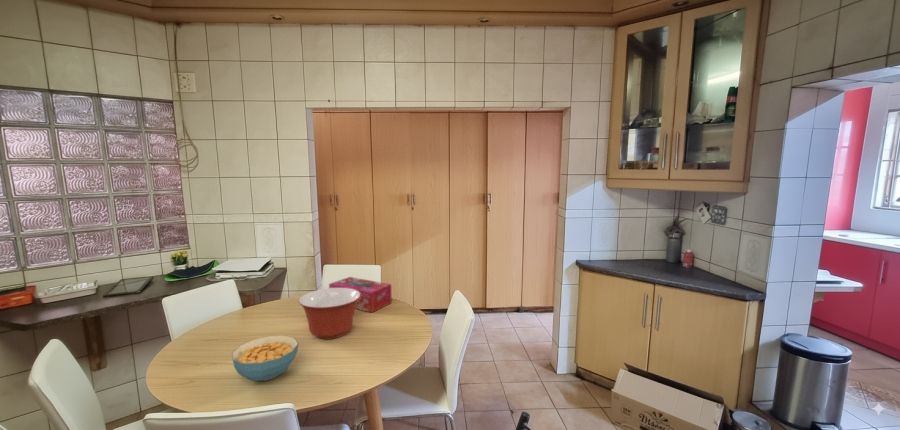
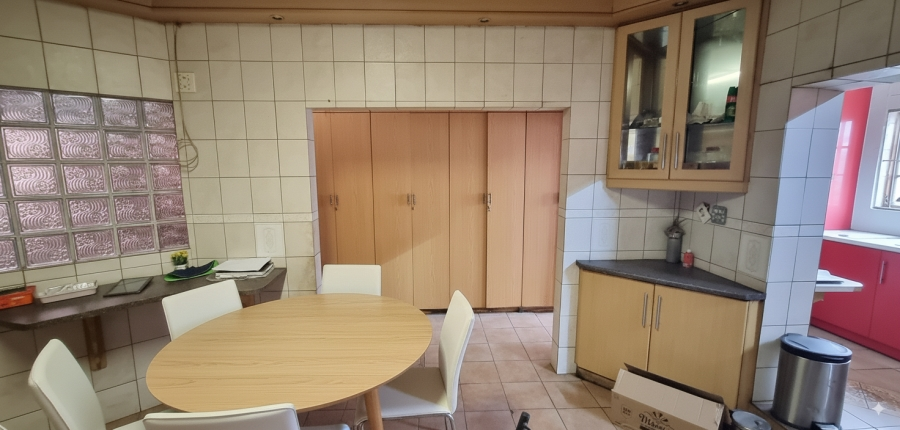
- mixing bowl (330, 314)
- cereal bowl (266, 362)
- tissue box (360, 293)
